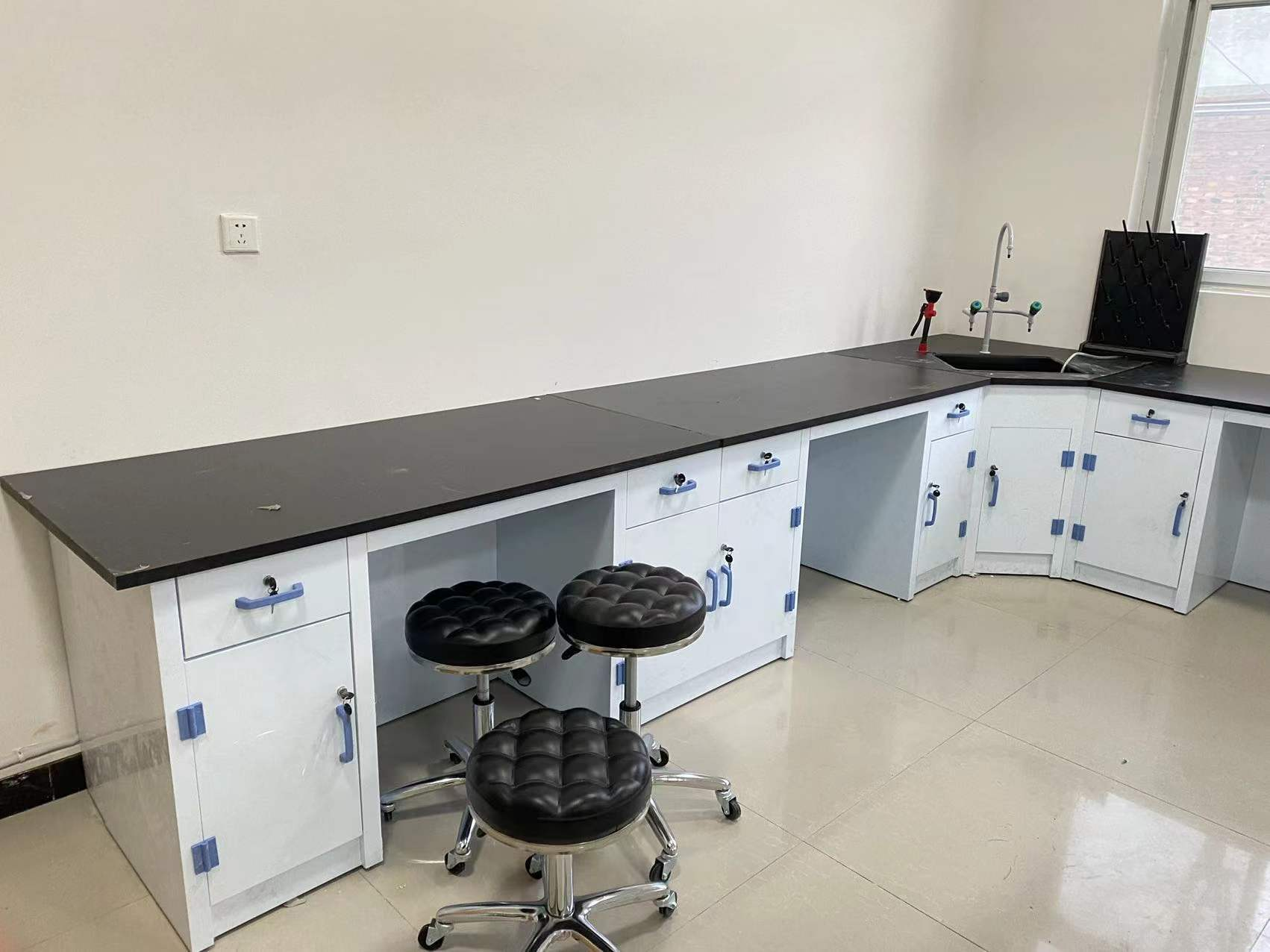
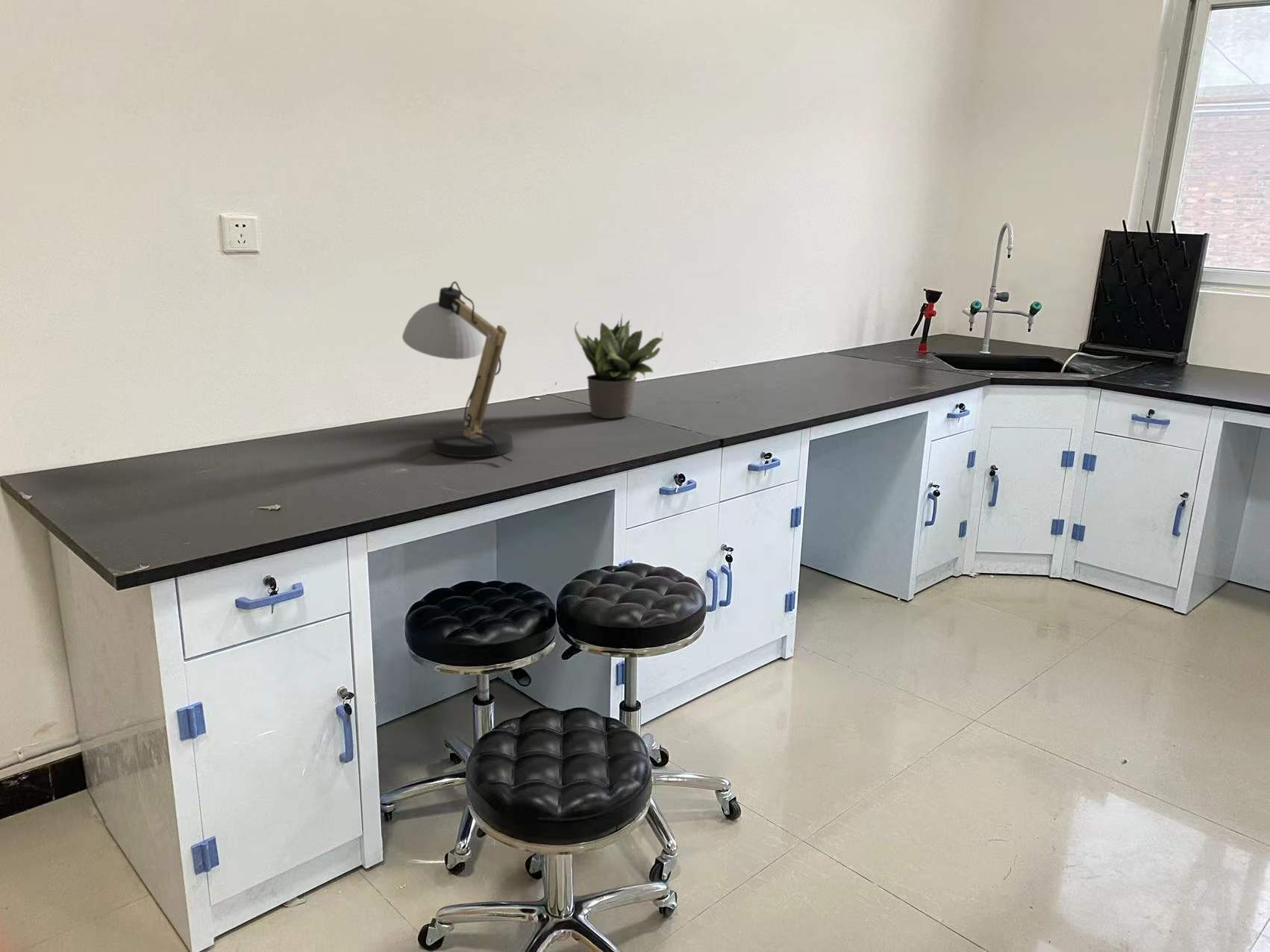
+ potted plant (618, 366)
+ desk lamp (466, 358)
